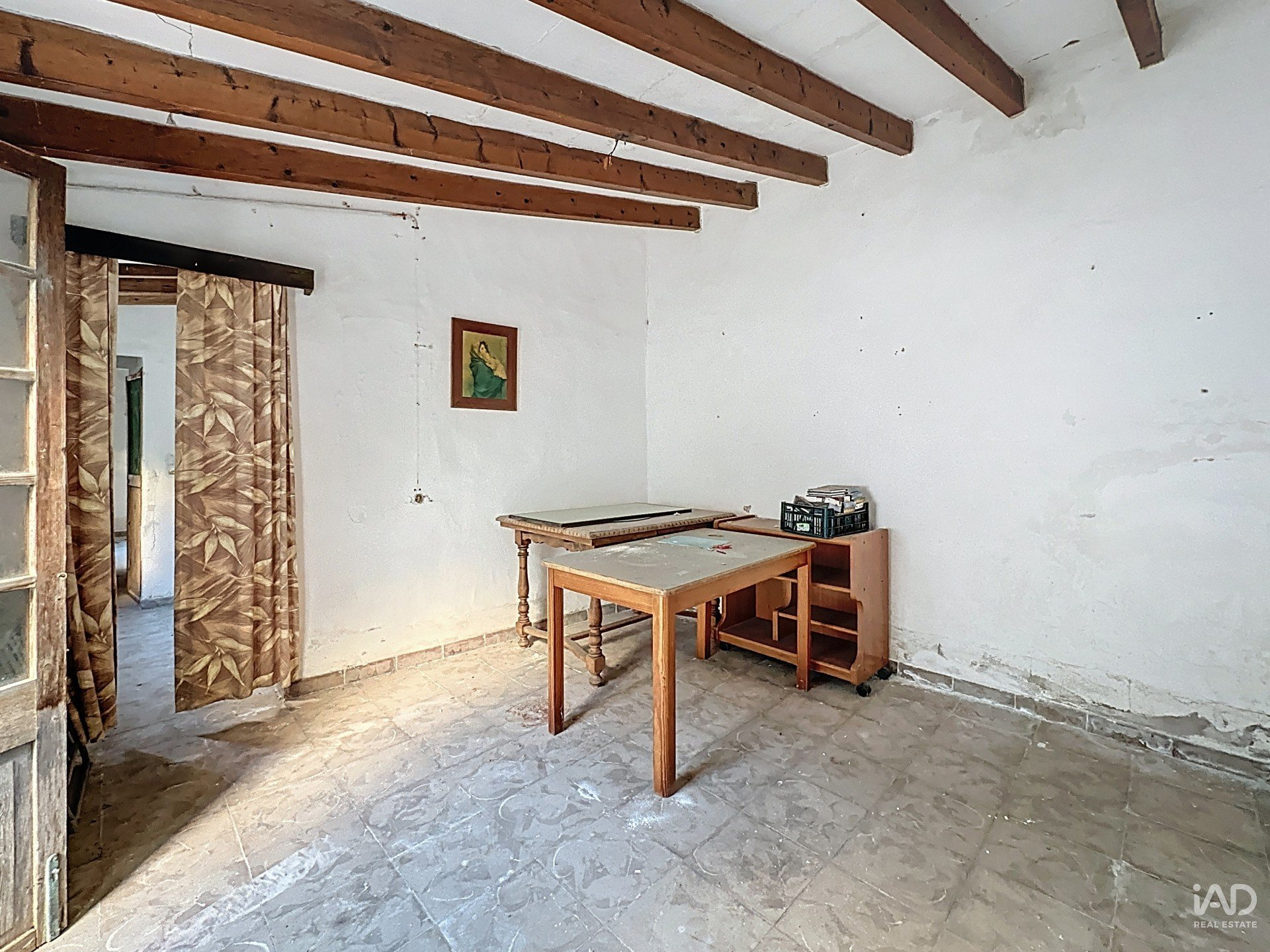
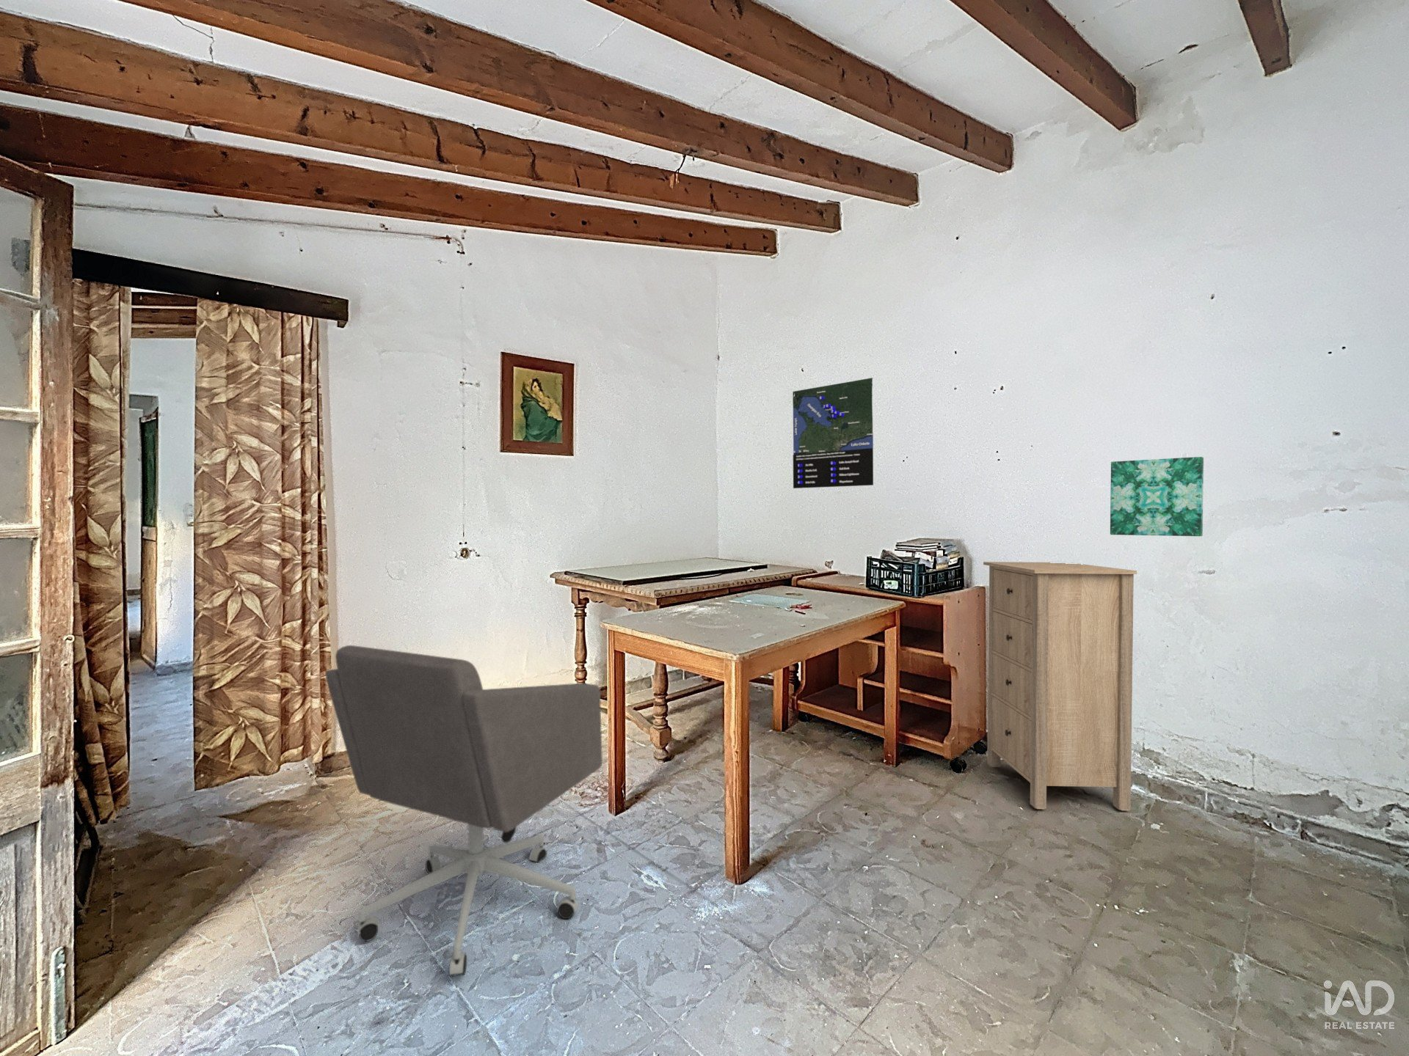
+ storage cabinet (1052, 676)
+ map (829, 436)
+ wall art (1154, 497)
+ office chair (473, 773)
